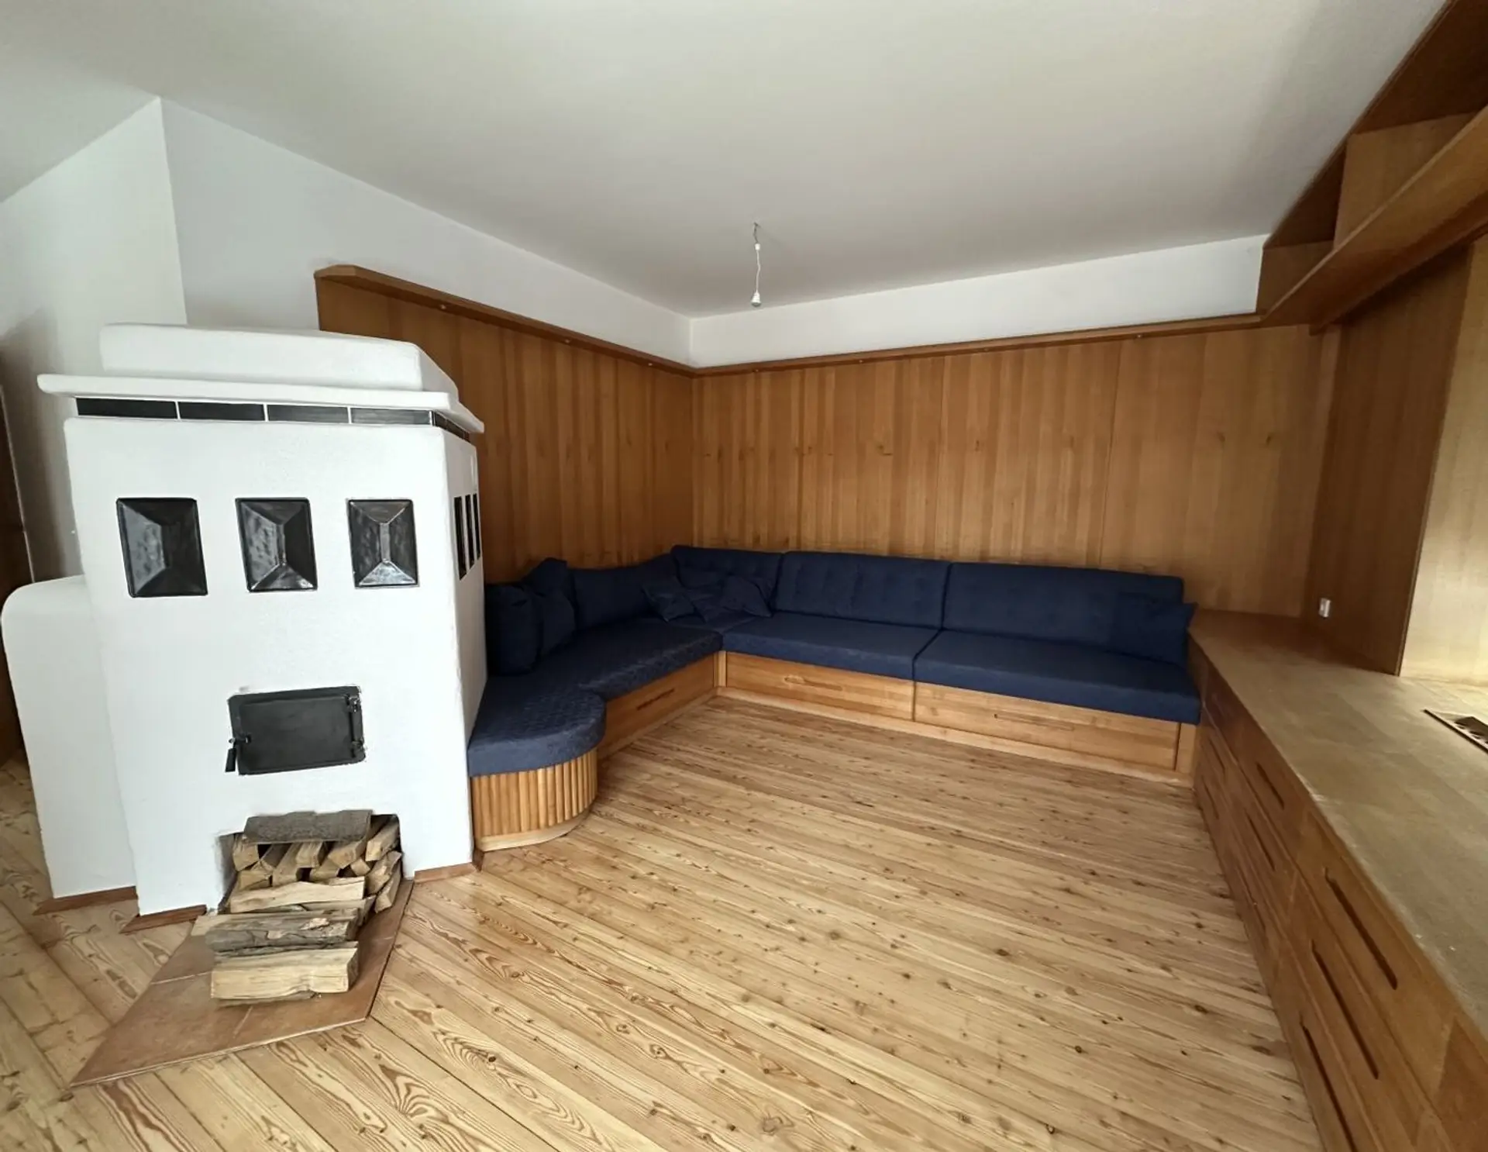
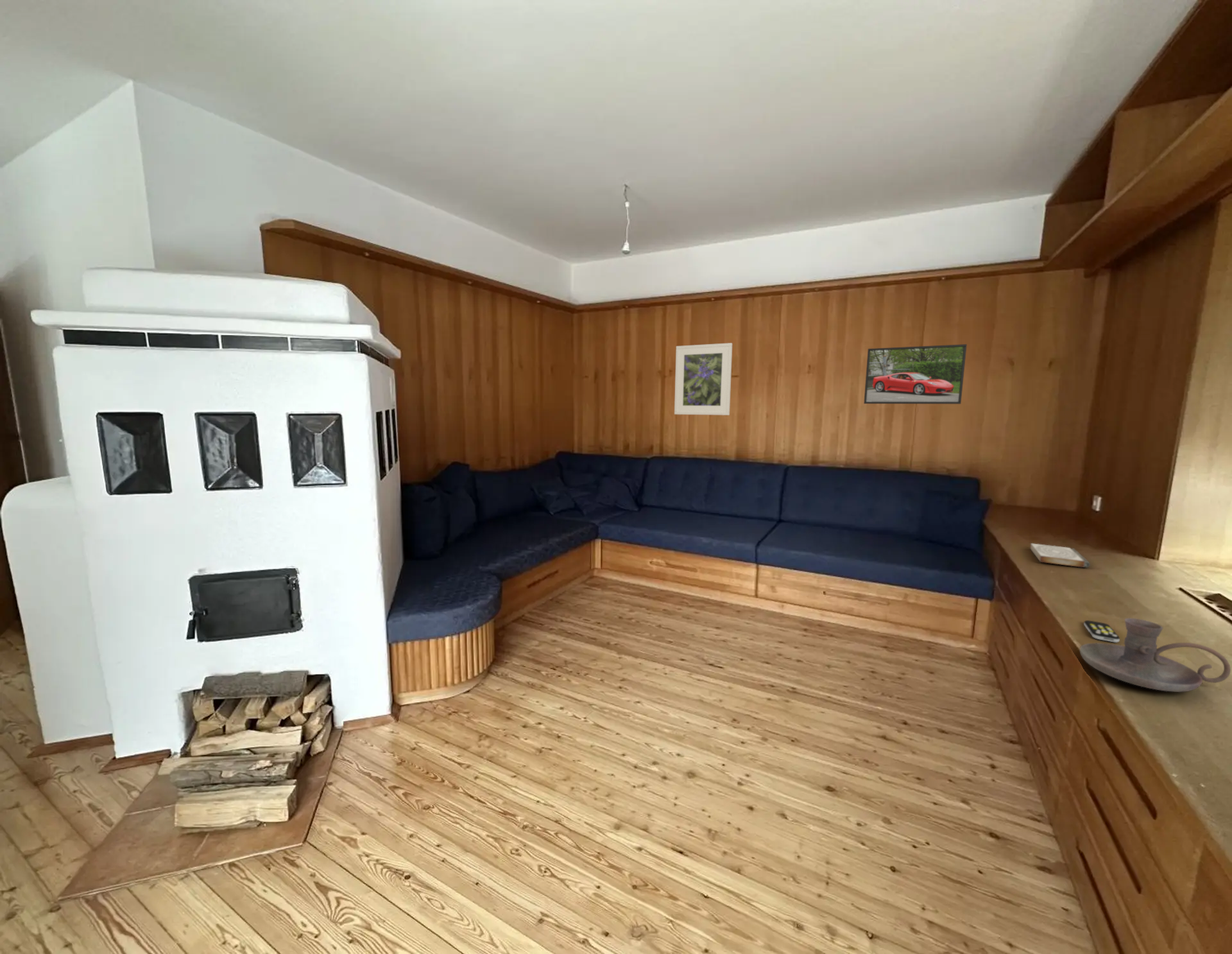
+ remote control (1101, 630)
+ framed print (912, 375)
+ candle holder (1153, 652)
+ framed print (702, 379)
+ book (1058, 555)
